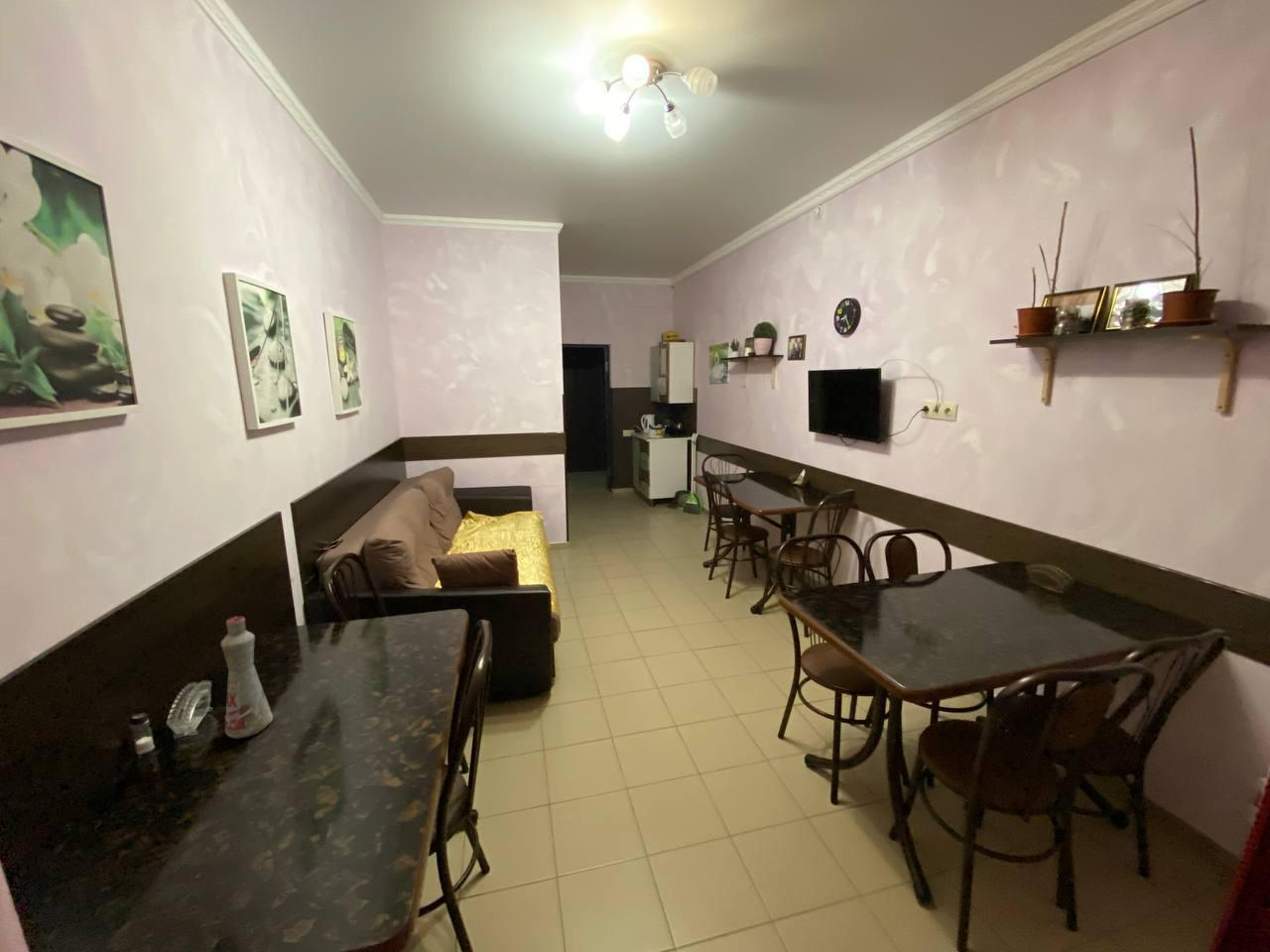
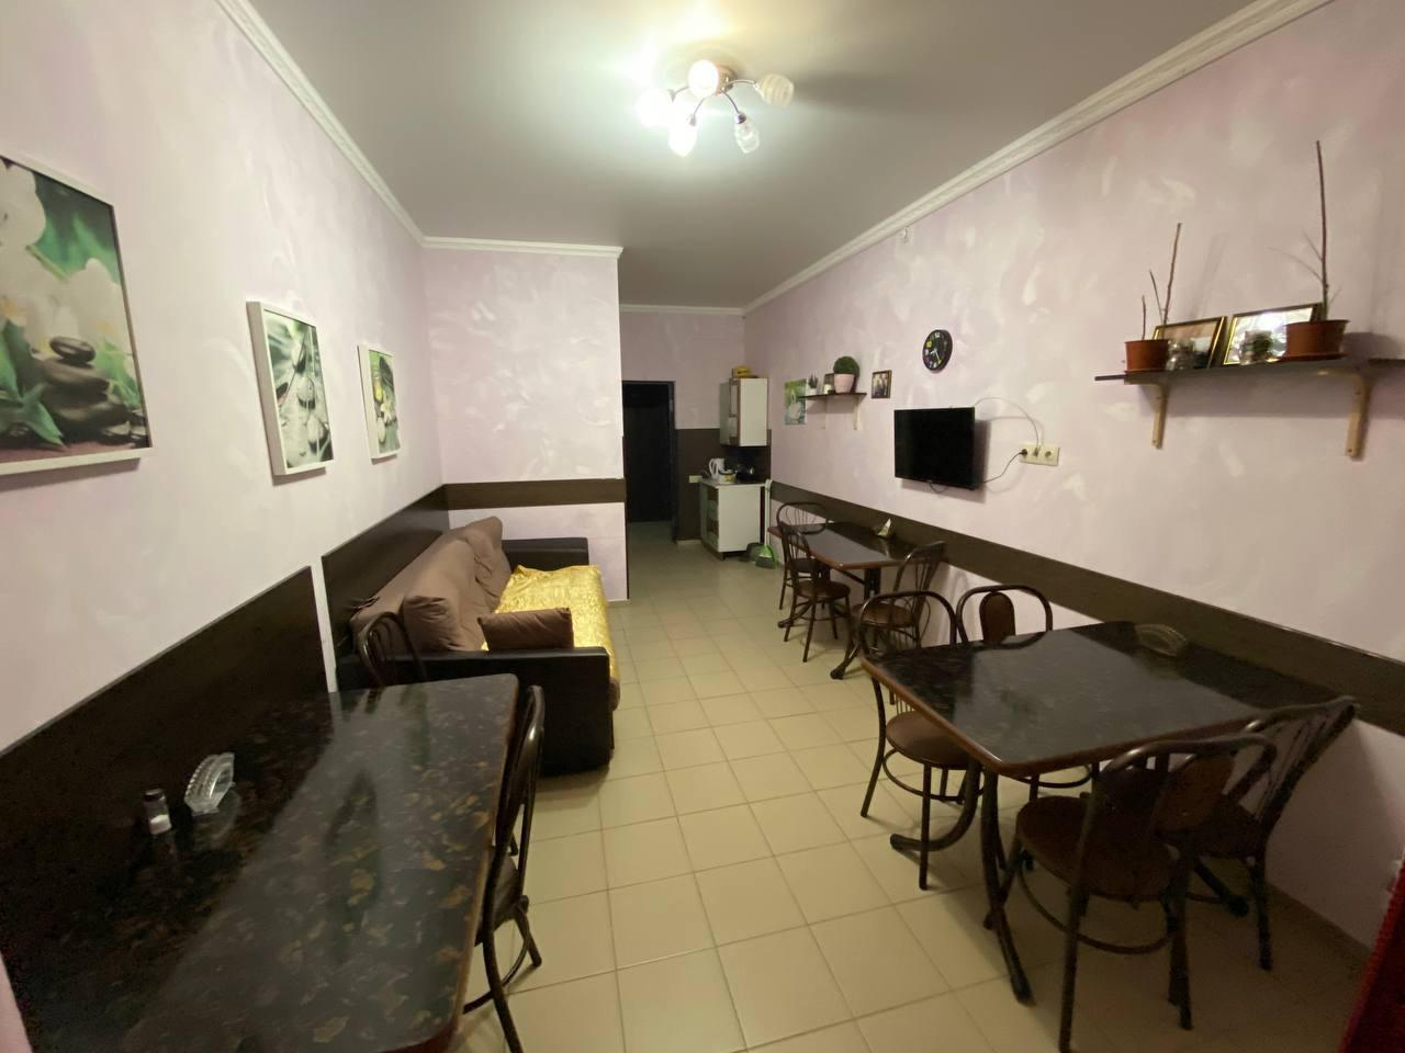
- bottle (242, 673)
